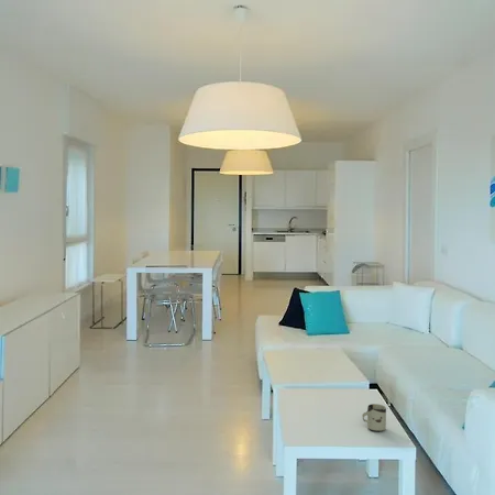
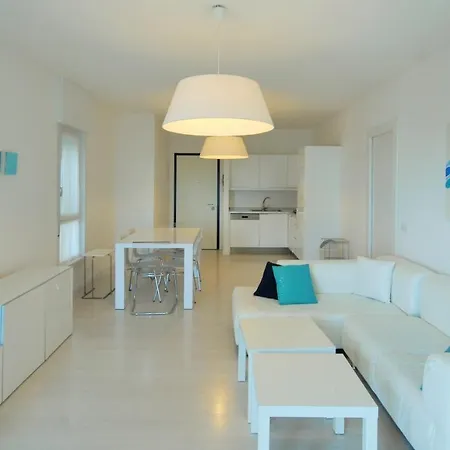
- cup (373, 417)
